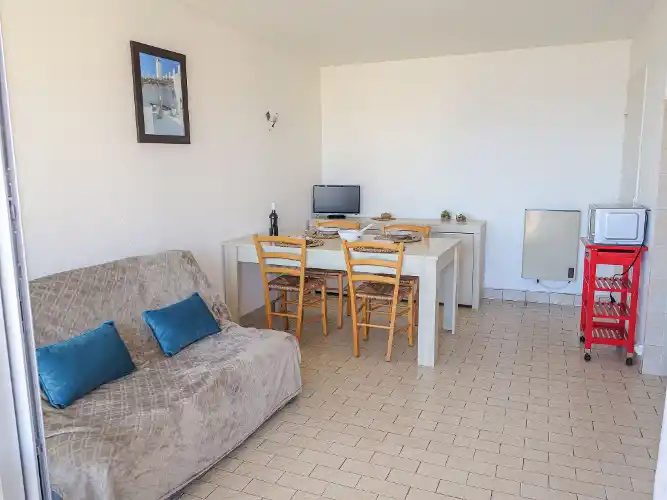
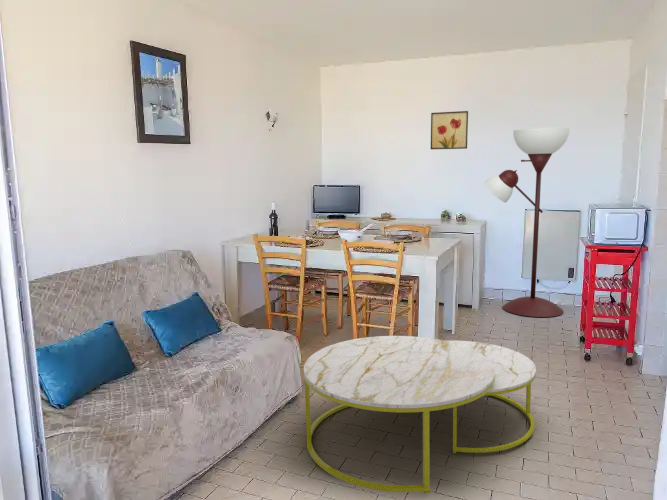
+ wall art (449, 130)
+ coffee table (419, 393)
+ floor lamp (534, 221)
